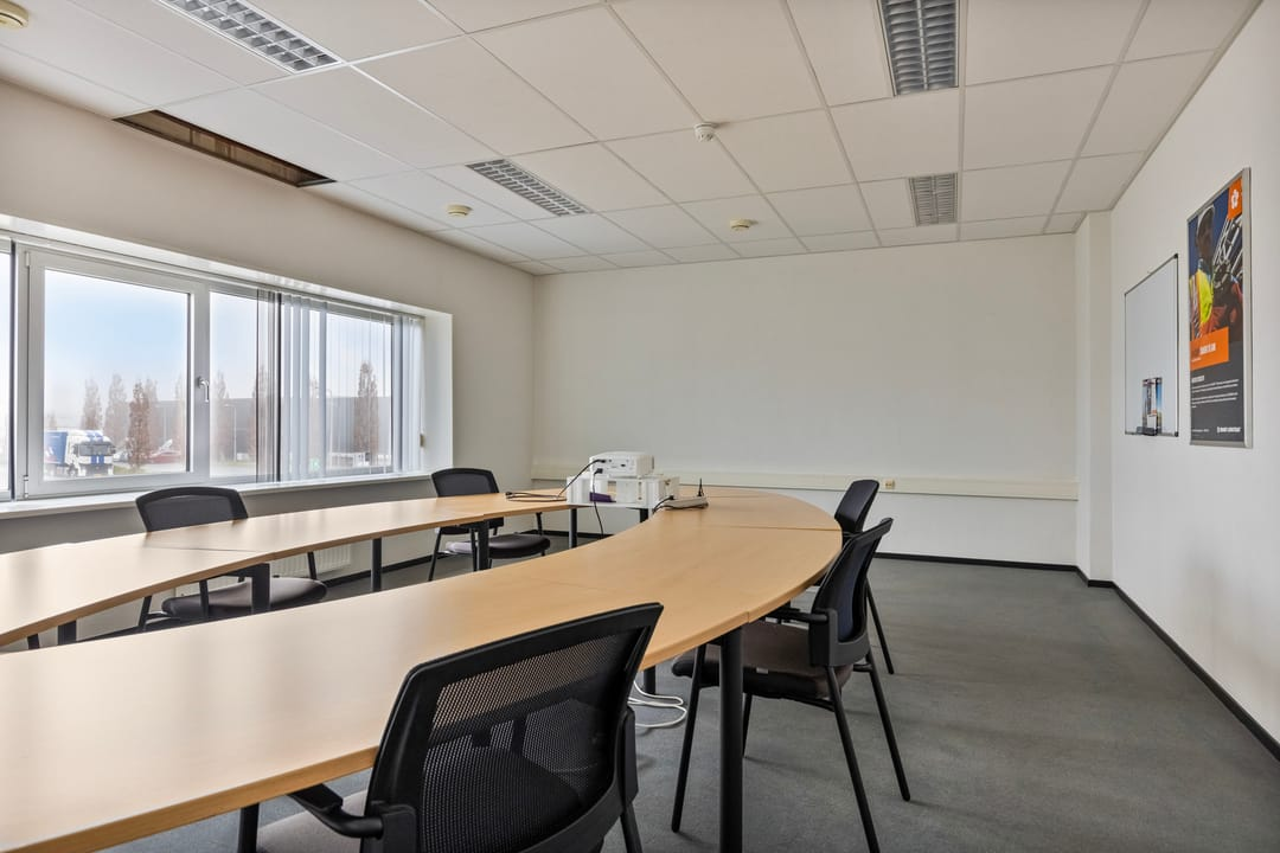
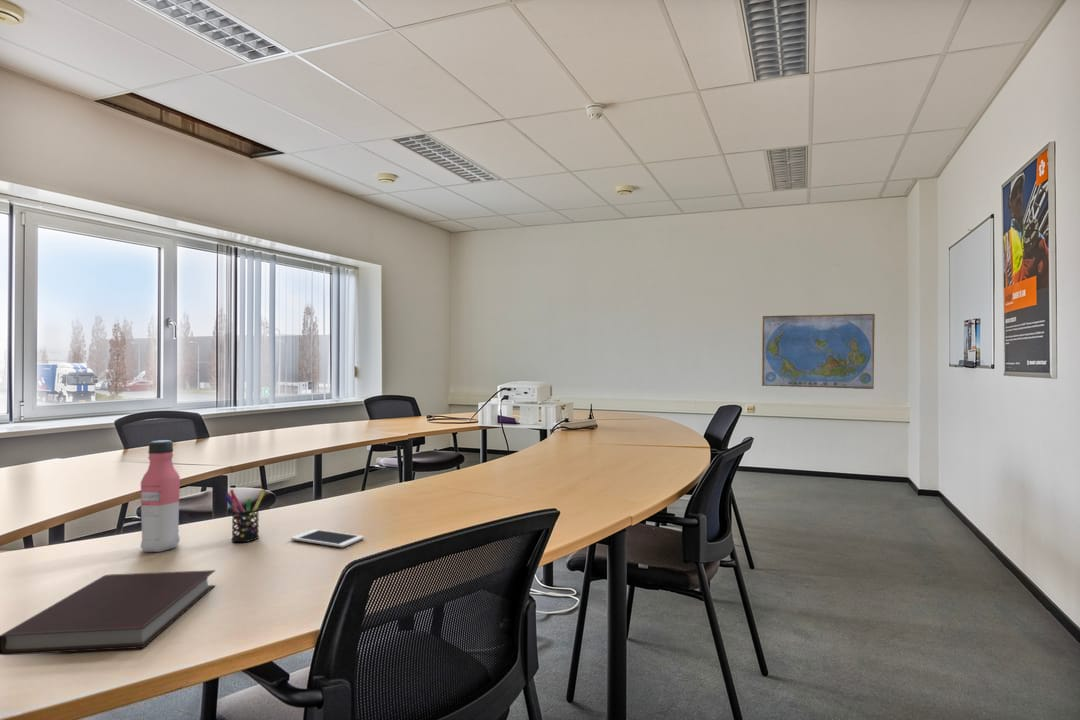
+ world map (816, 351)
+ notebook (120, 607)
+ water bottle (160, 494)
+ cell phone (327, 537)
+ pen holder (244, 514)
